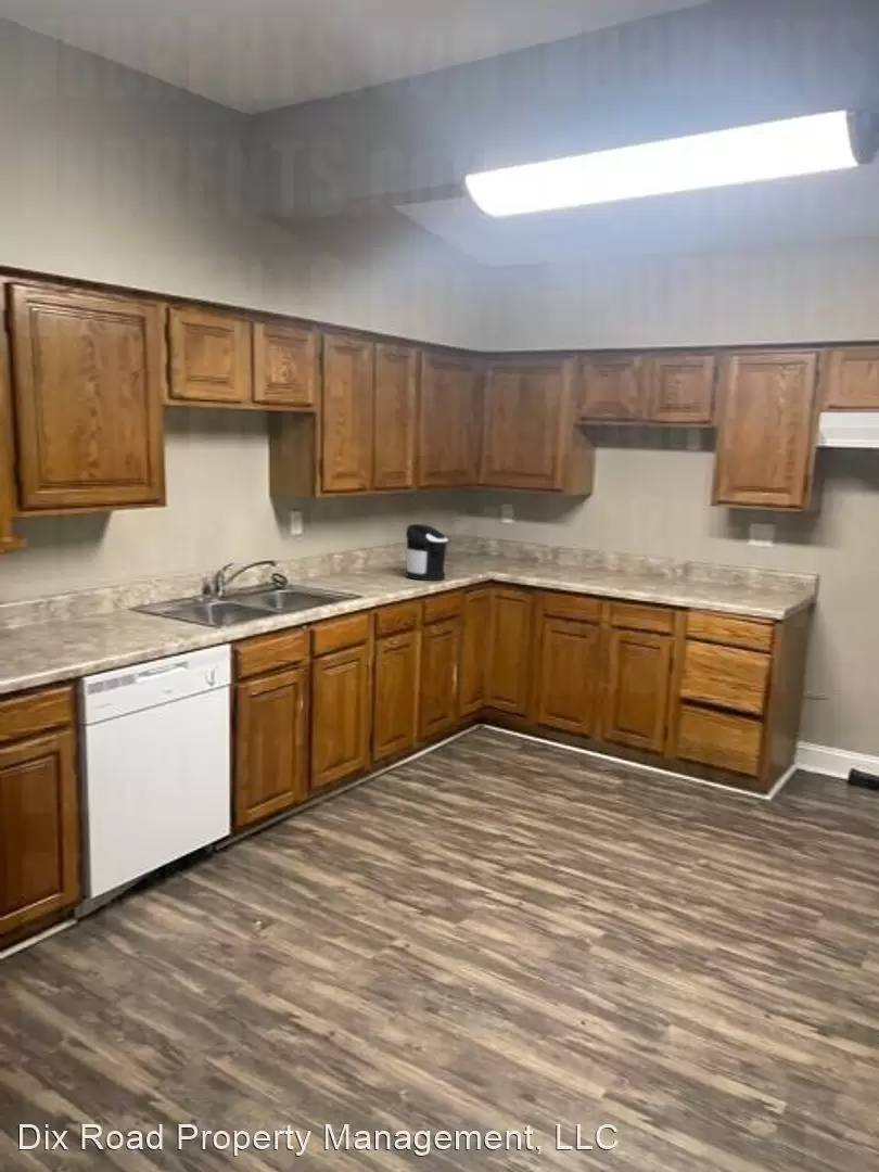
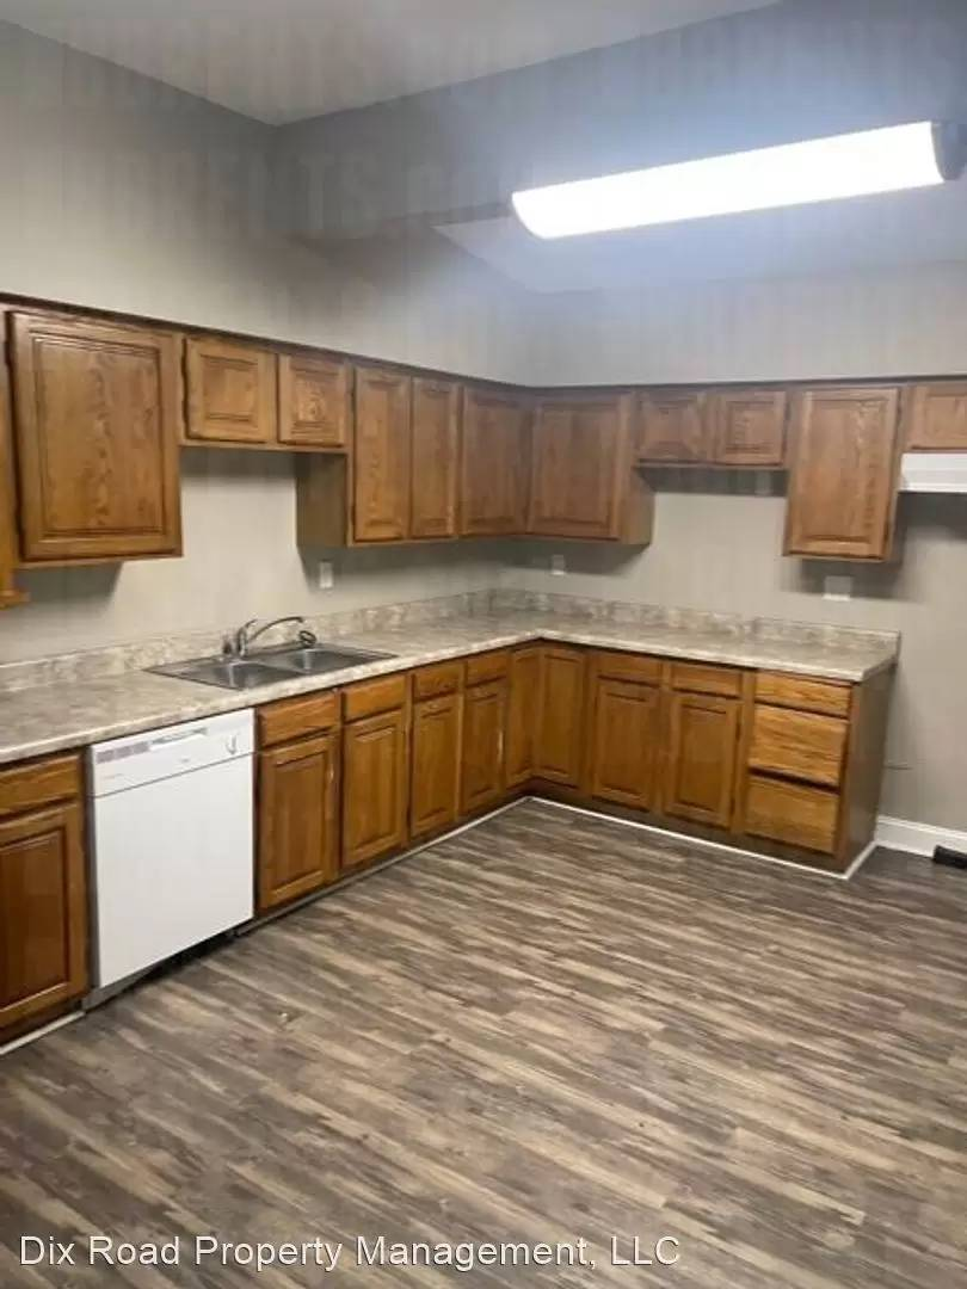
- coffee maker (428, 551)
